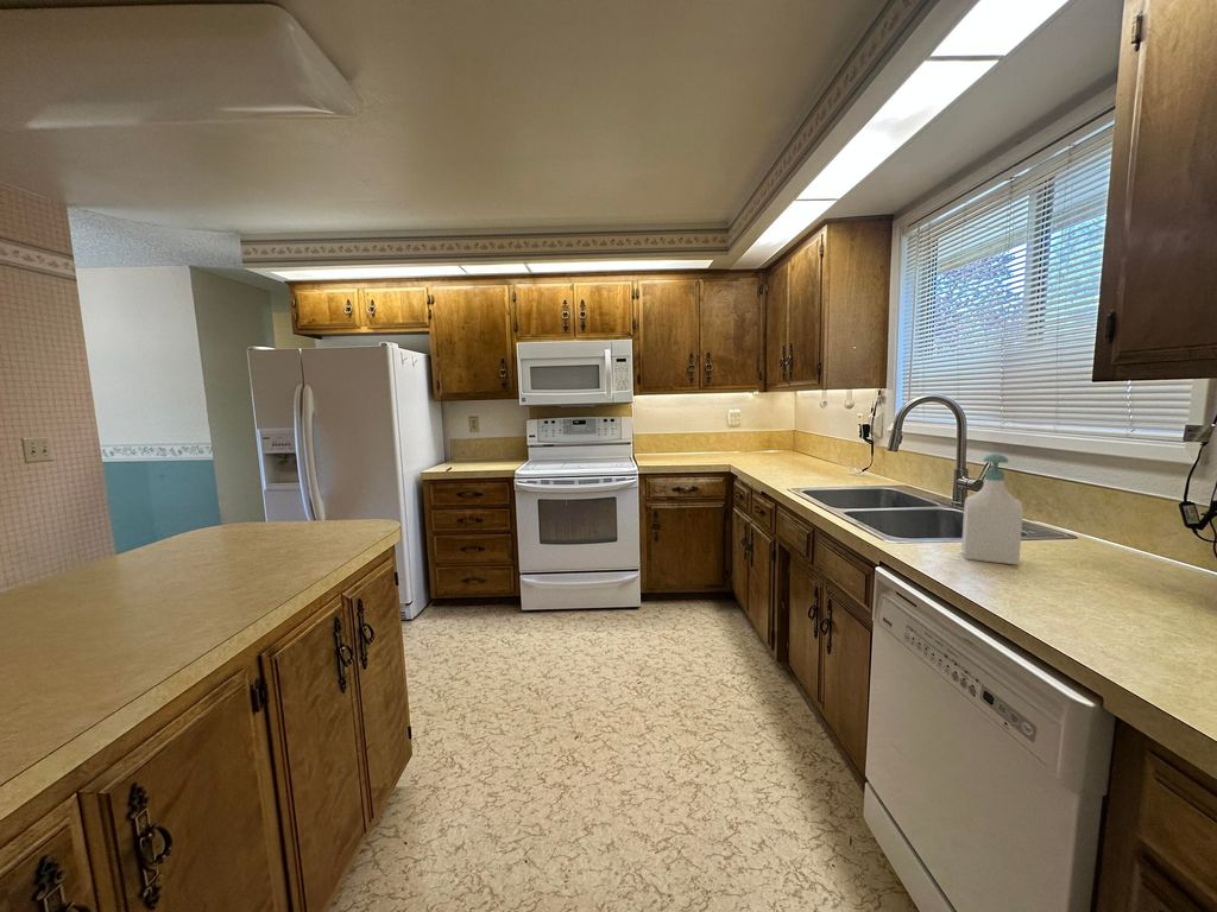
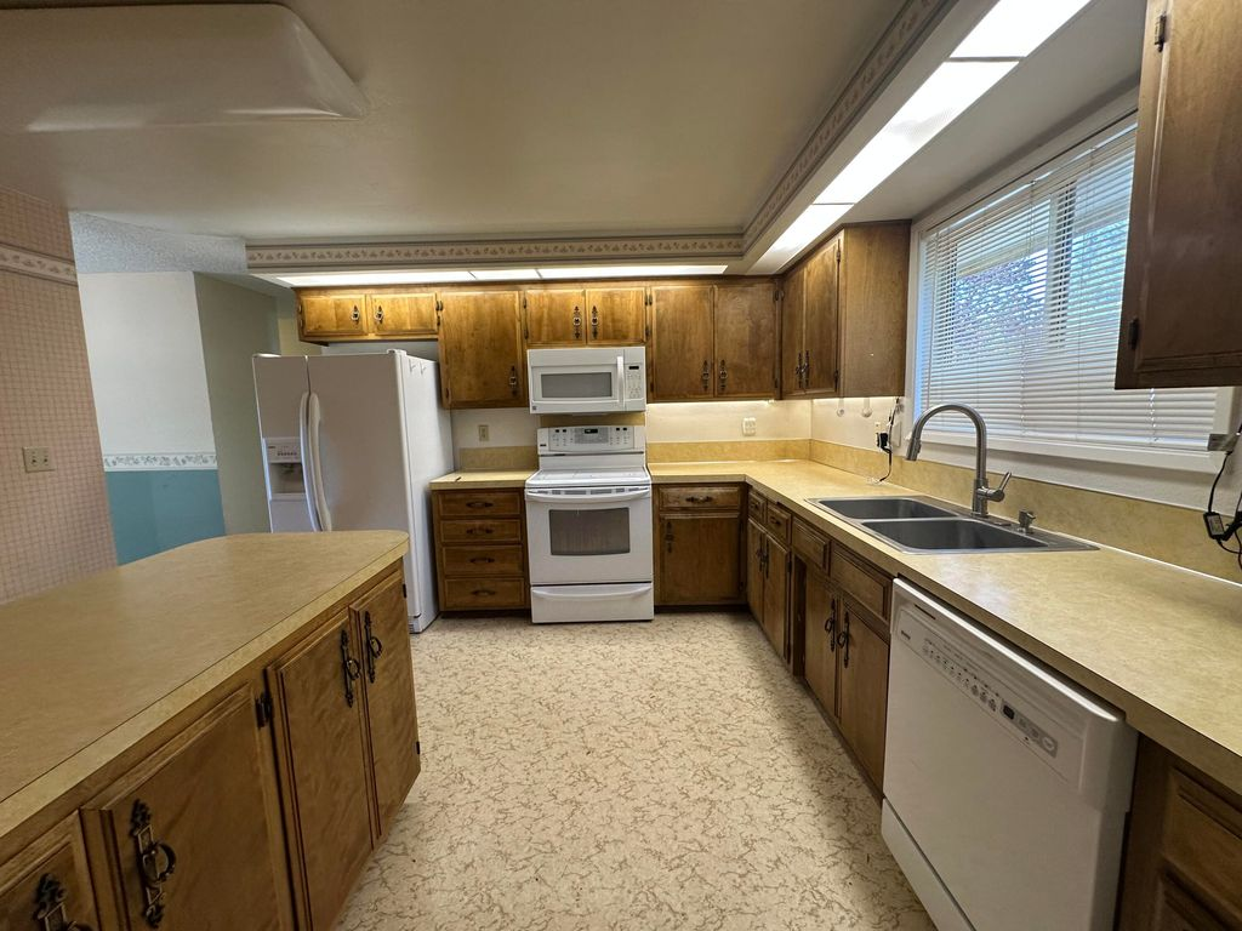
- soap bottle (991, 505)
